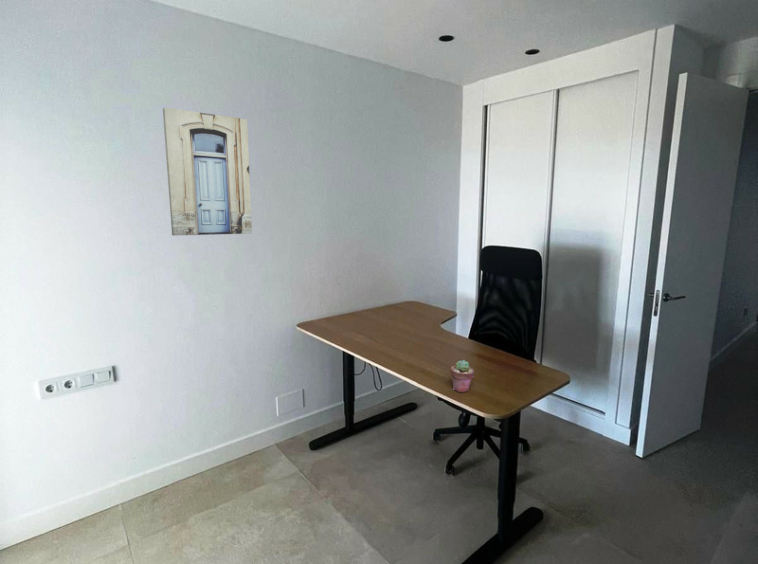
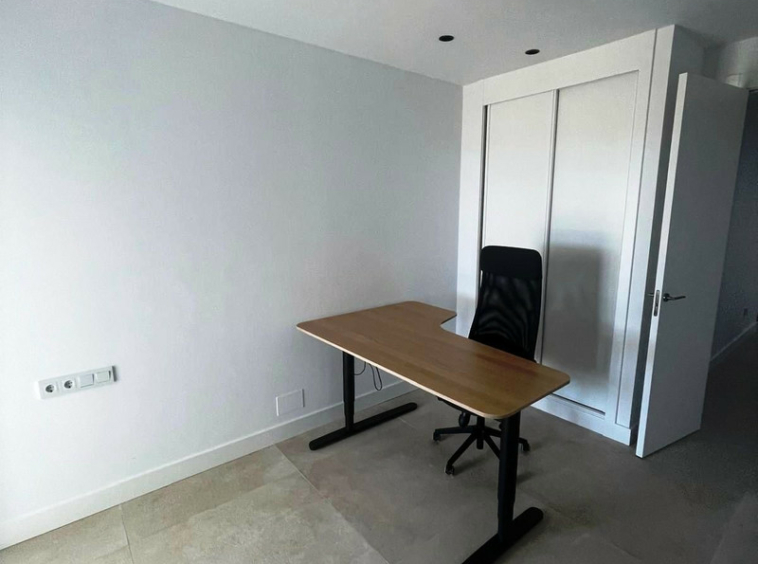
- wall art (210, 175)
- potted succulent (462, 375)
